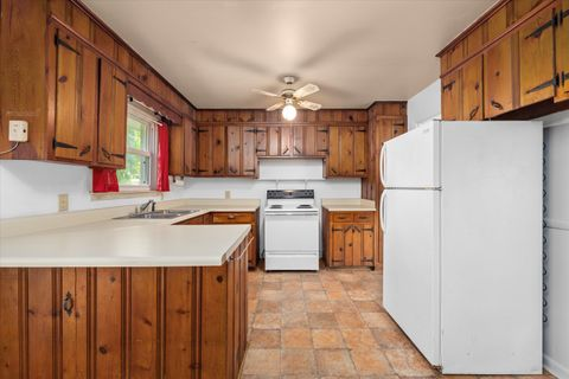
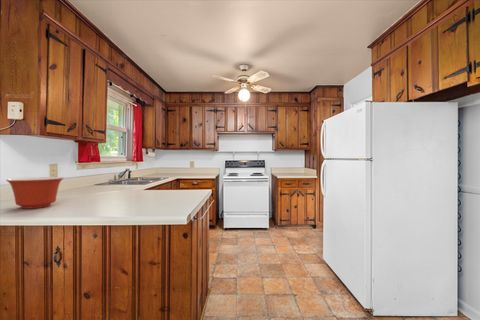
+ mixing bowl (36, 192)
